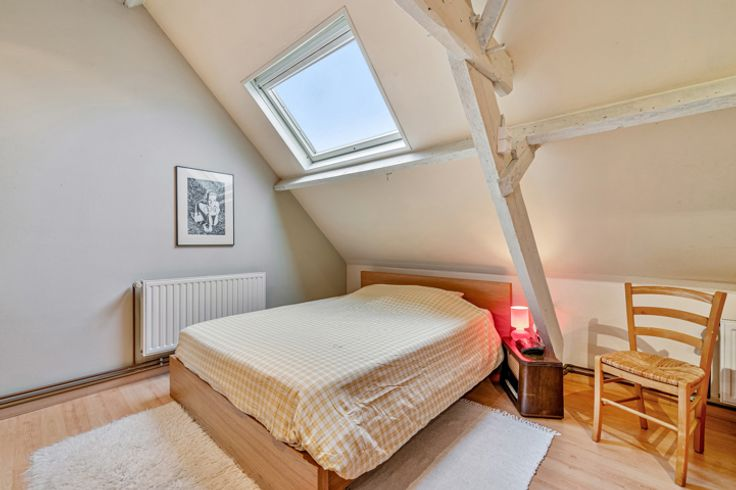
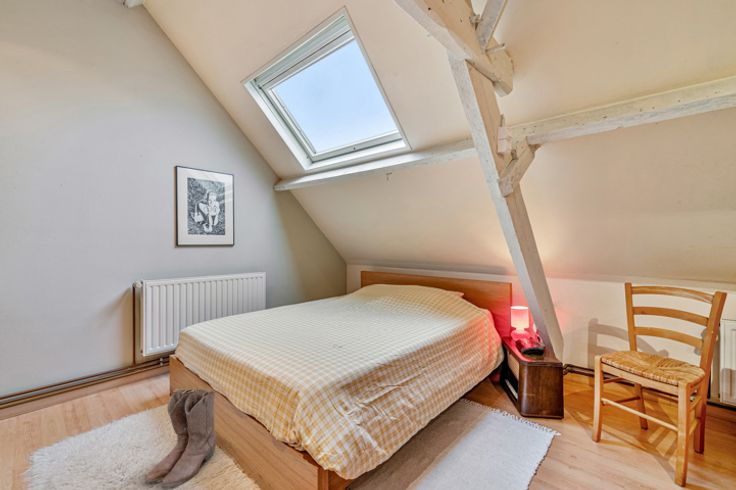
+ boots (182, 430)
